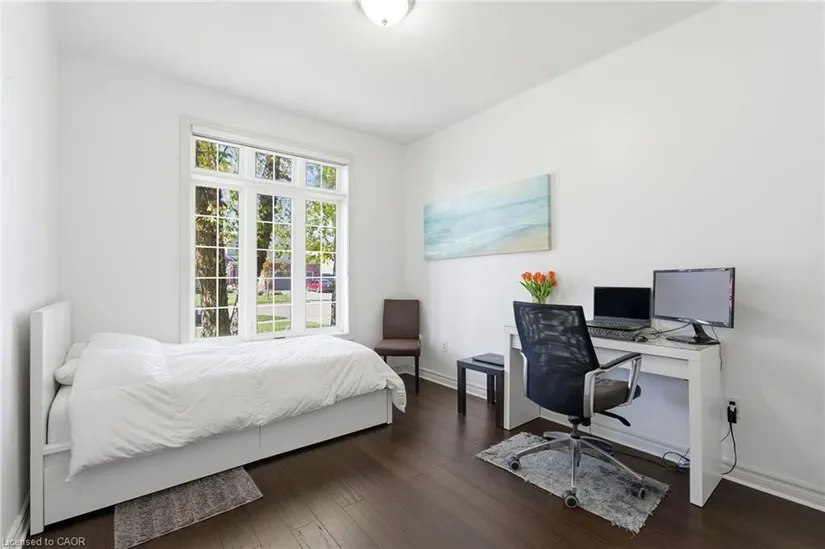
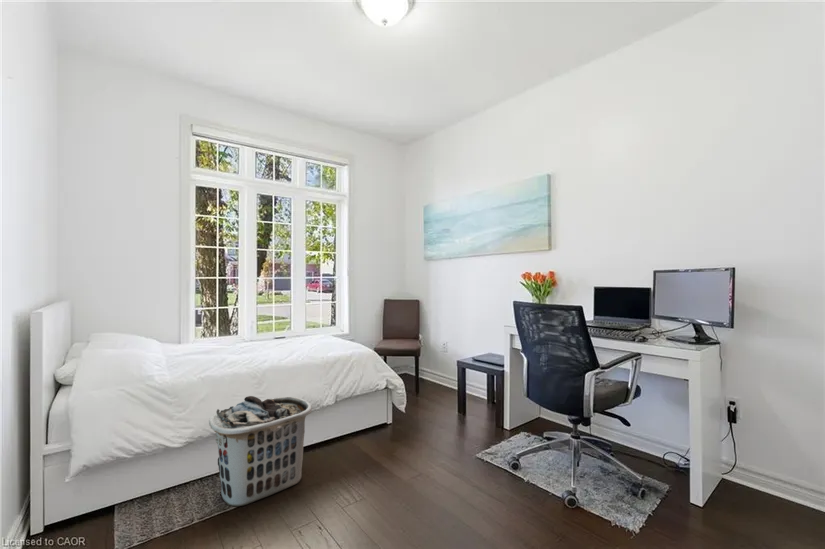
+ clothes hamper (263, 440)
